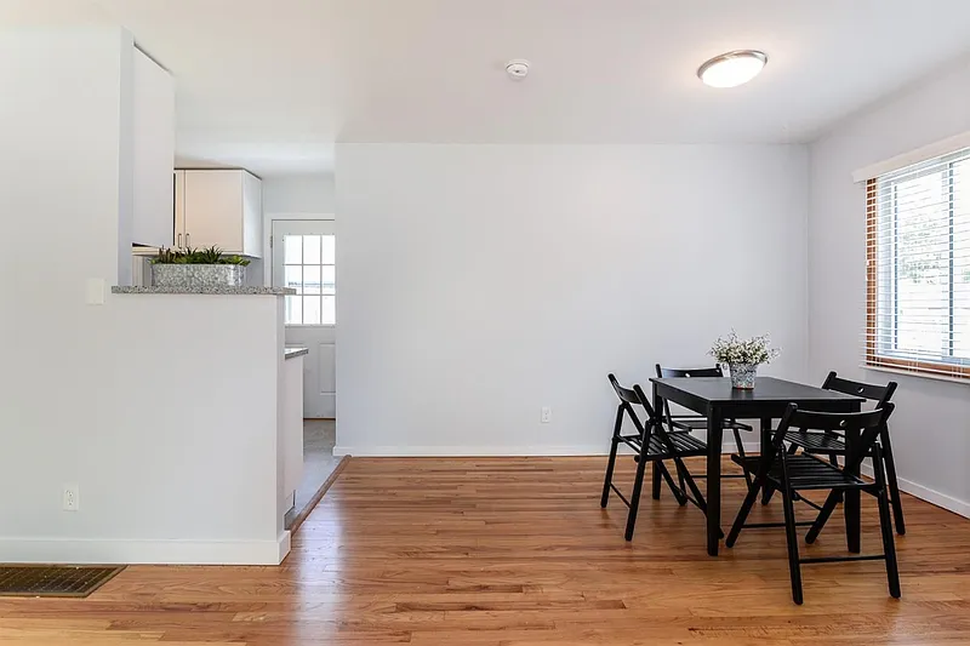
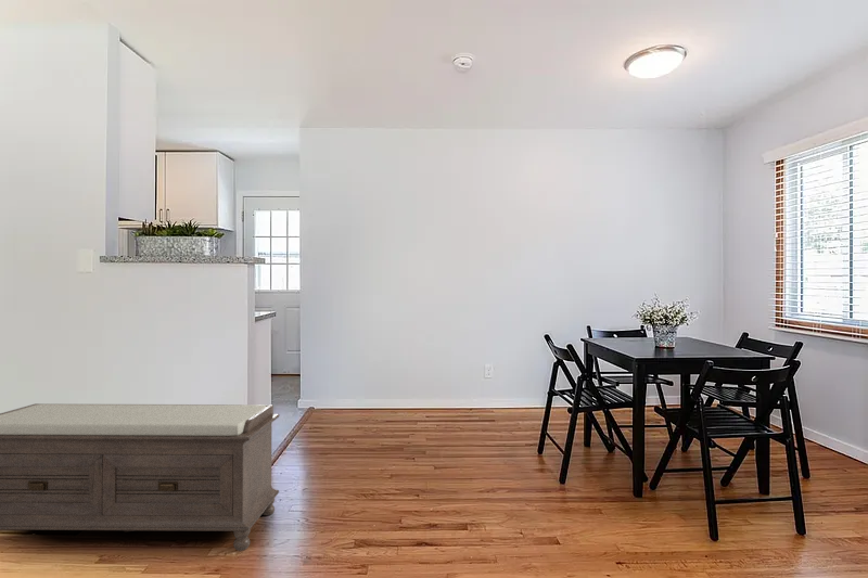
+ bench (129, 471)
